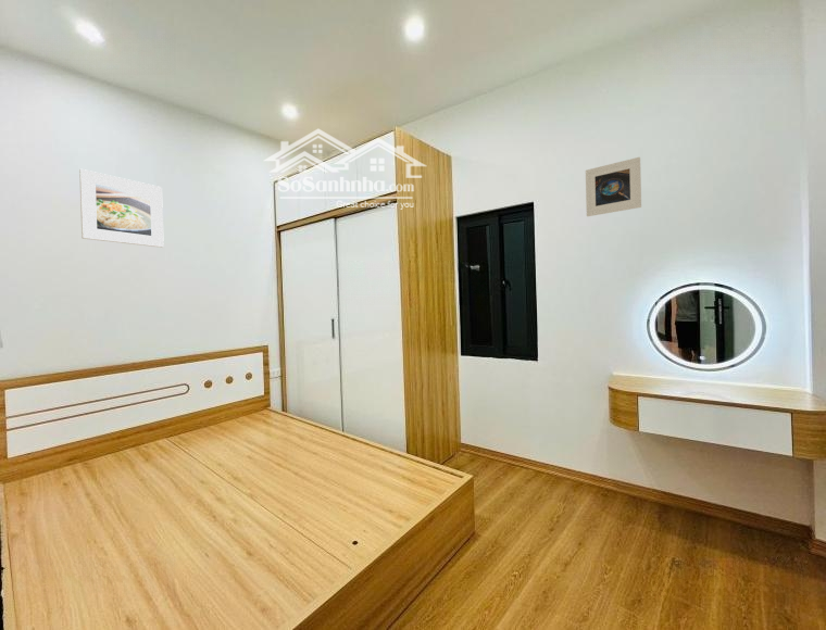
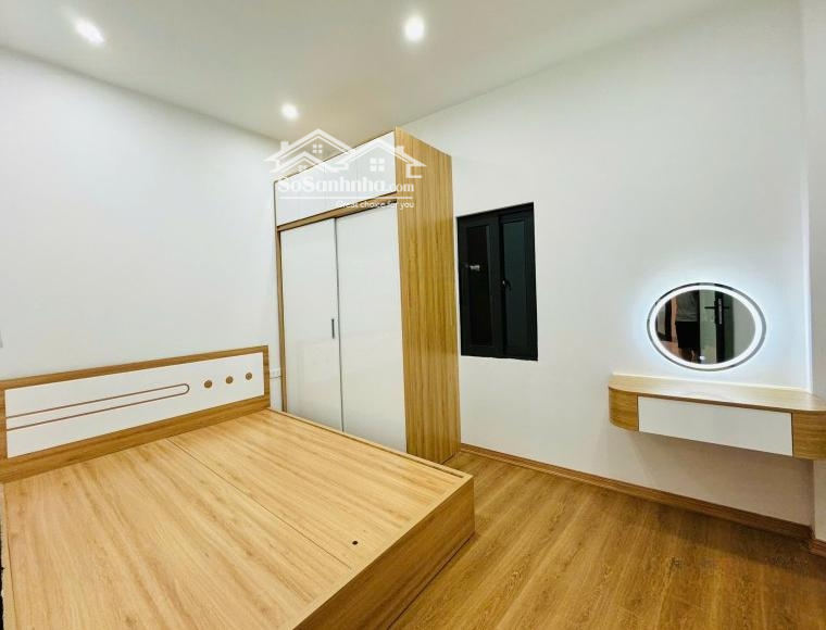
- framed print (124, 211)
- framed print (612, 188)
